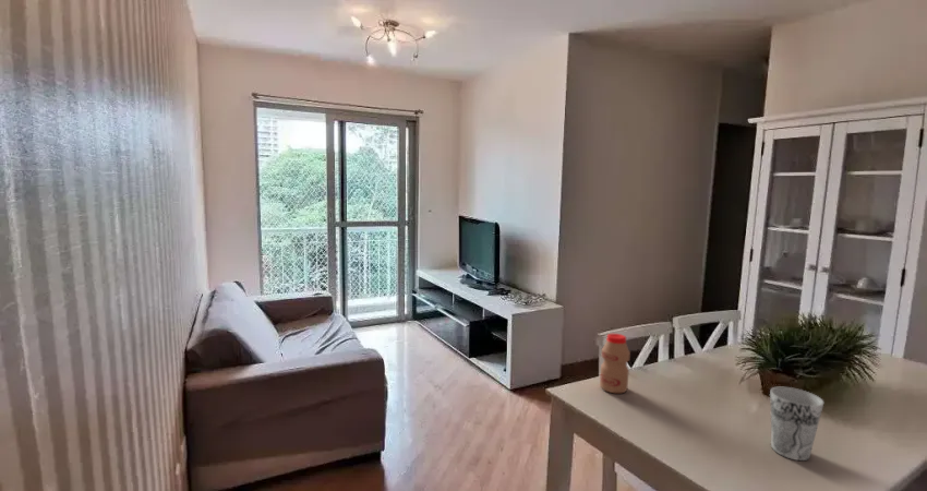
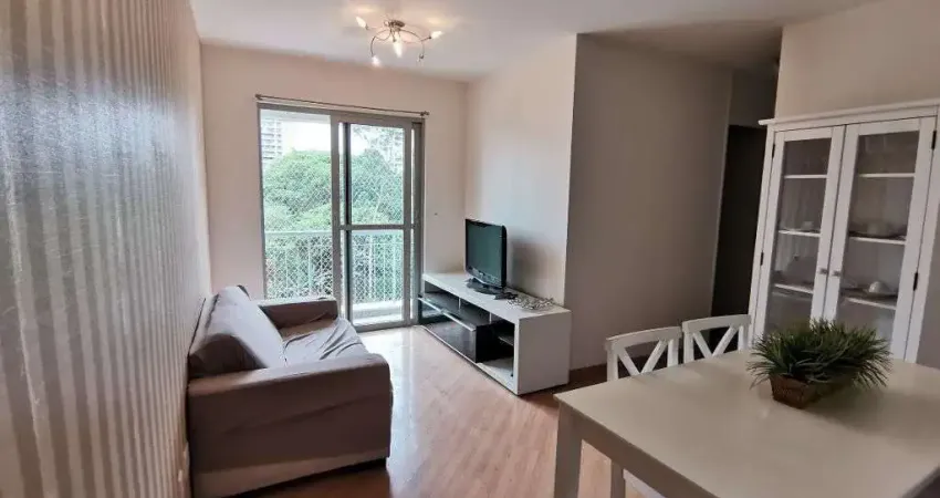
- cup (793, 423)
- bottle (615, 361)
